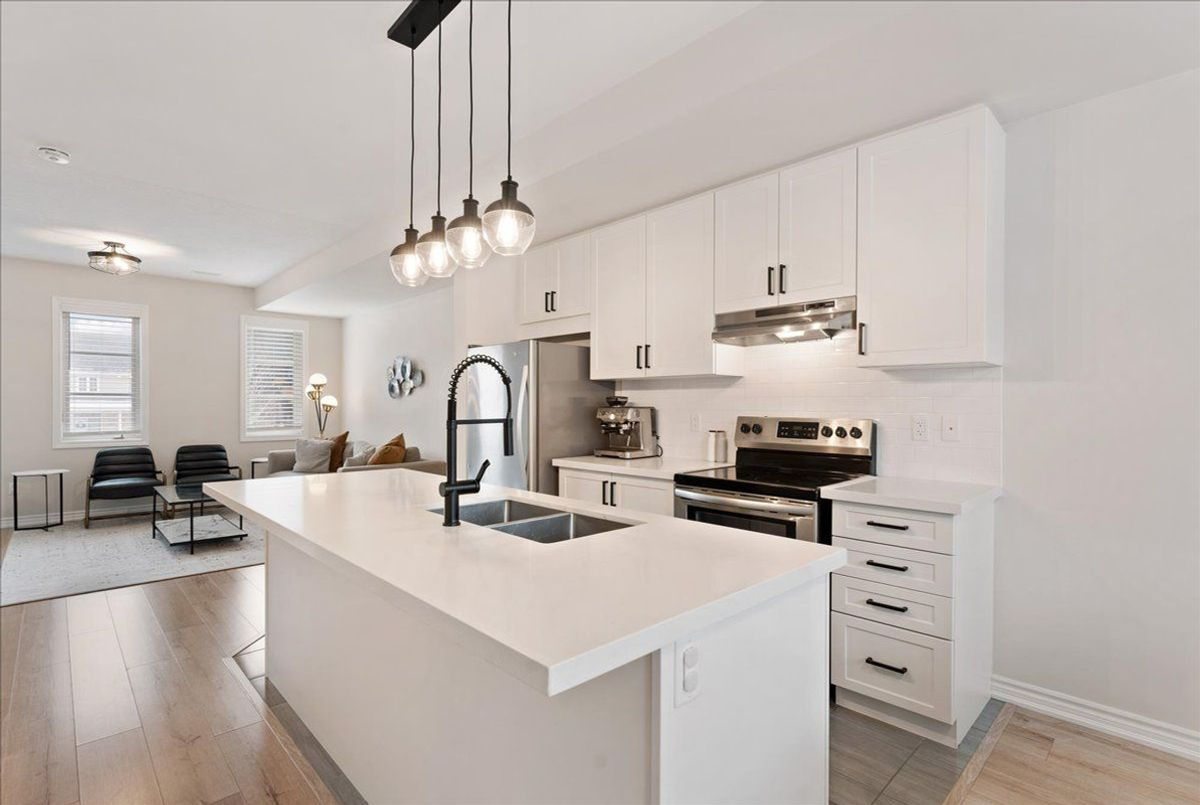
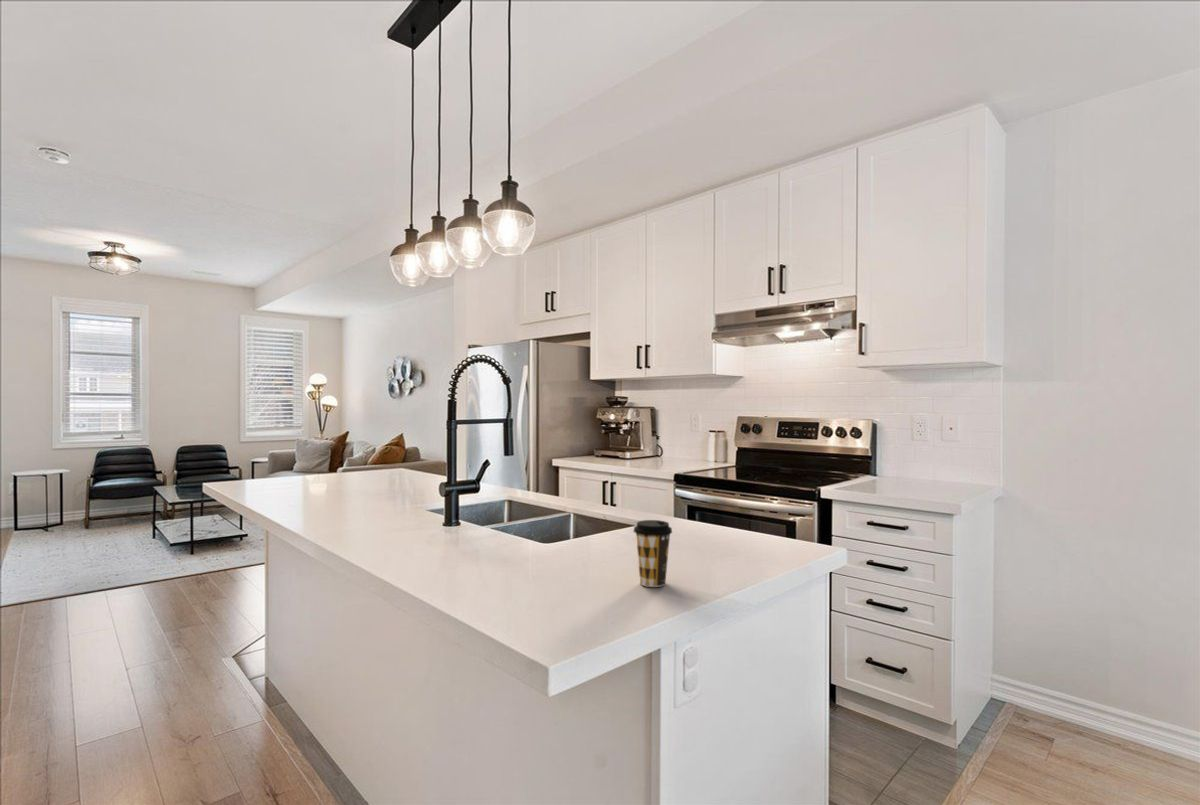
+ coffee cup (652, 553)
